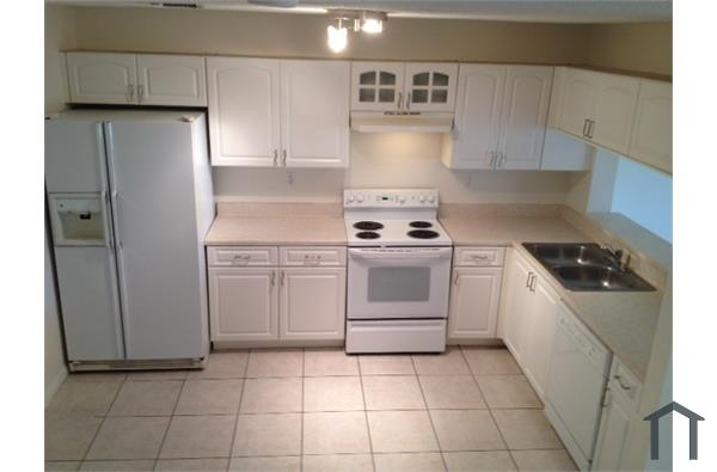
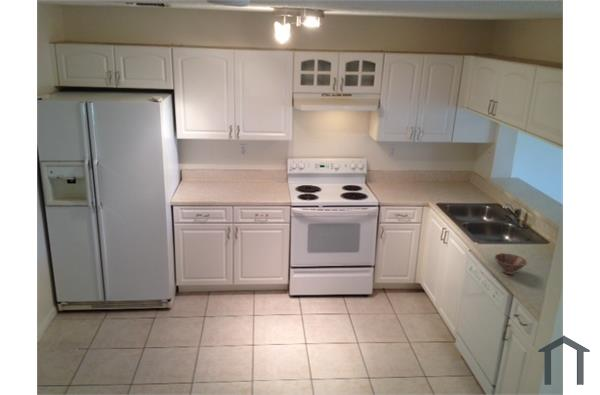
+ bowl (509, 265)
